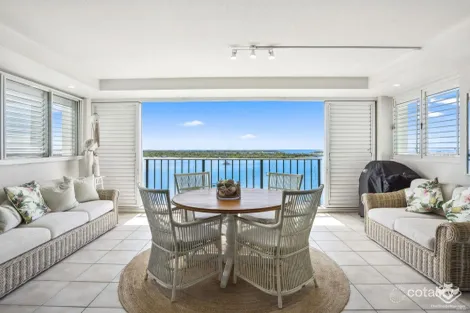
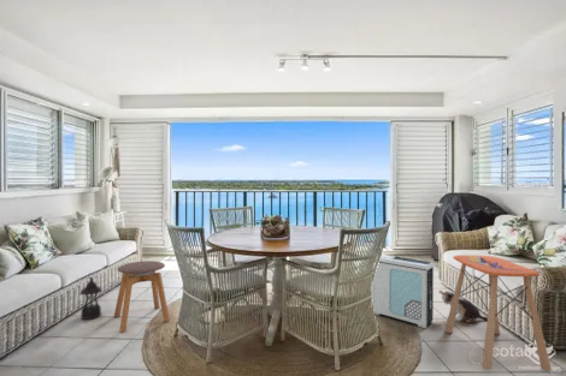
+ lantern (90, 294)
+ air purifier (401, 287)
+ side table (491, 305)
+ plush toy (465, 305)
+ stool (141, 281)
